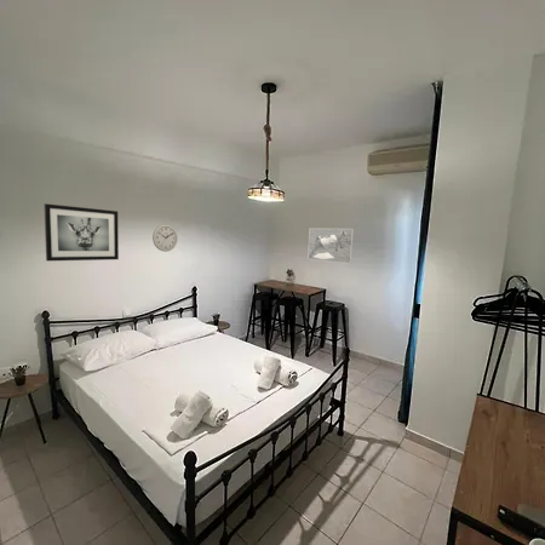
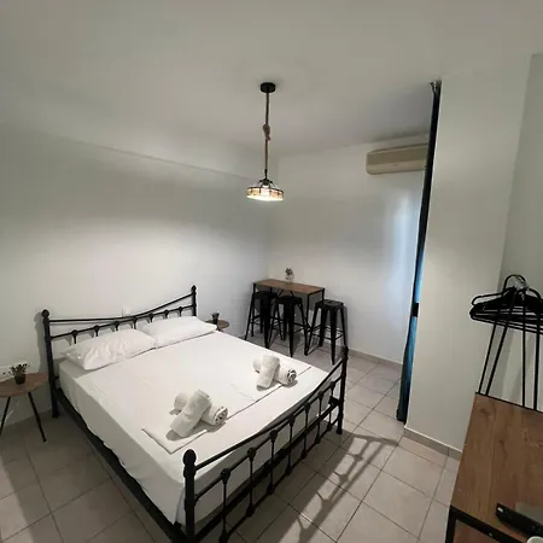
- wall clock (165, 237)
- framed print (329, 245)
- wall art (84, 234)
